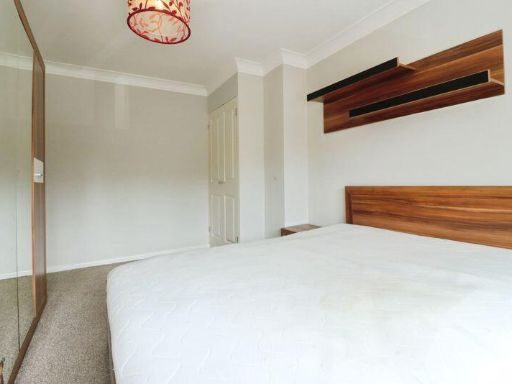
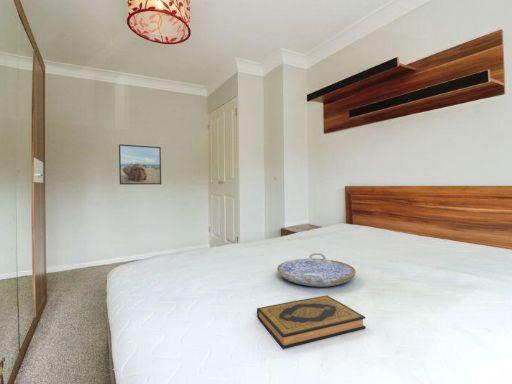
+ hardback book (308, 317)
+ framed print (140, 165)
+ serving tray (315, 269)
